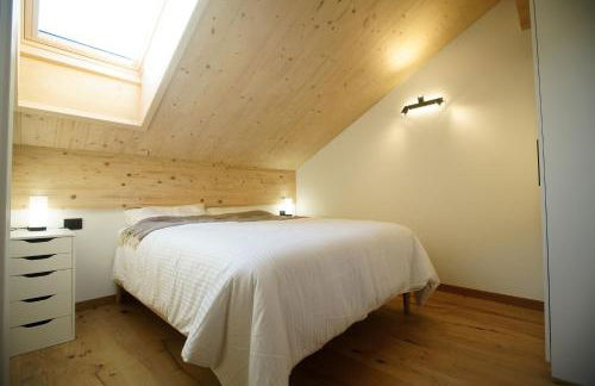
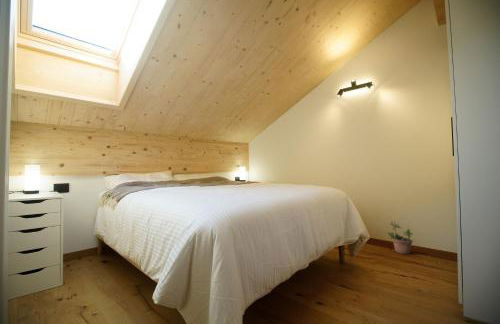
+ potted plant (401, 236)
